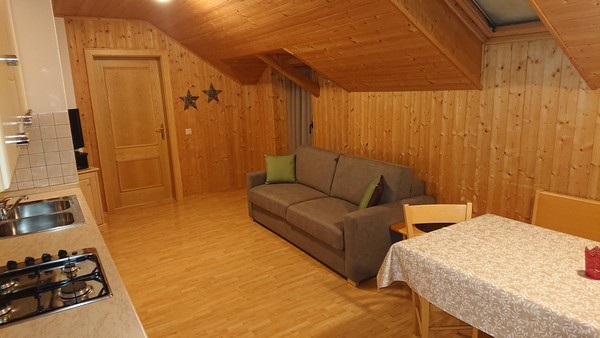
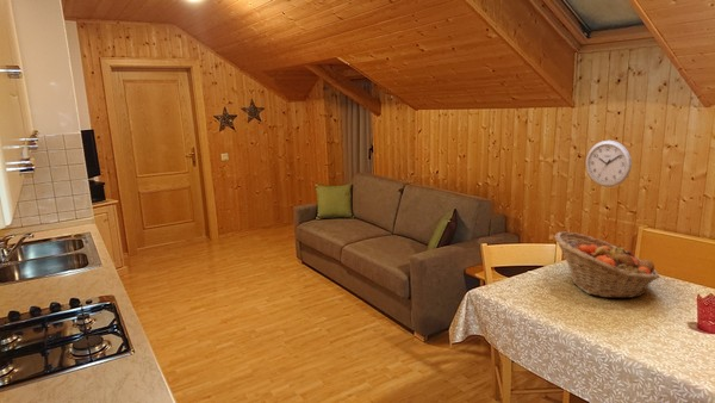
+ wall clock (607, 163)
+ fruit basket (603, 261)
